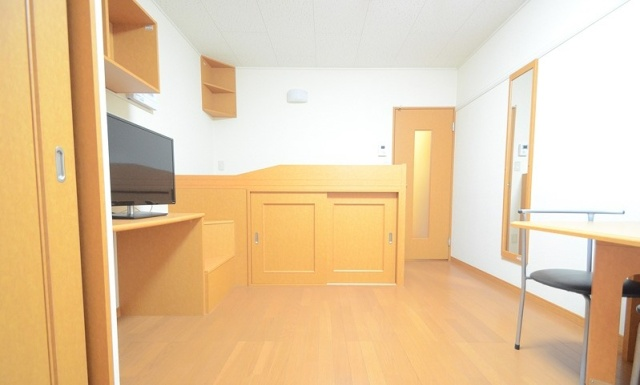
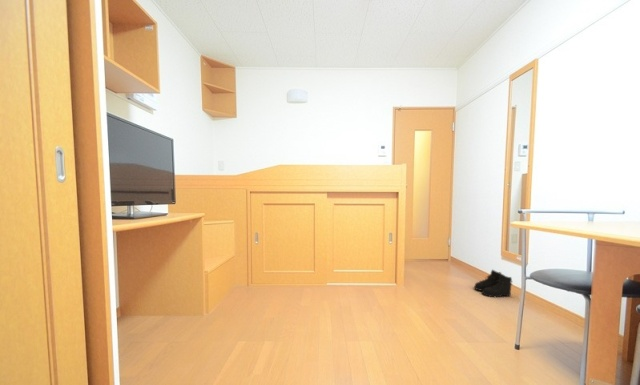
+ boots (492, 282)
